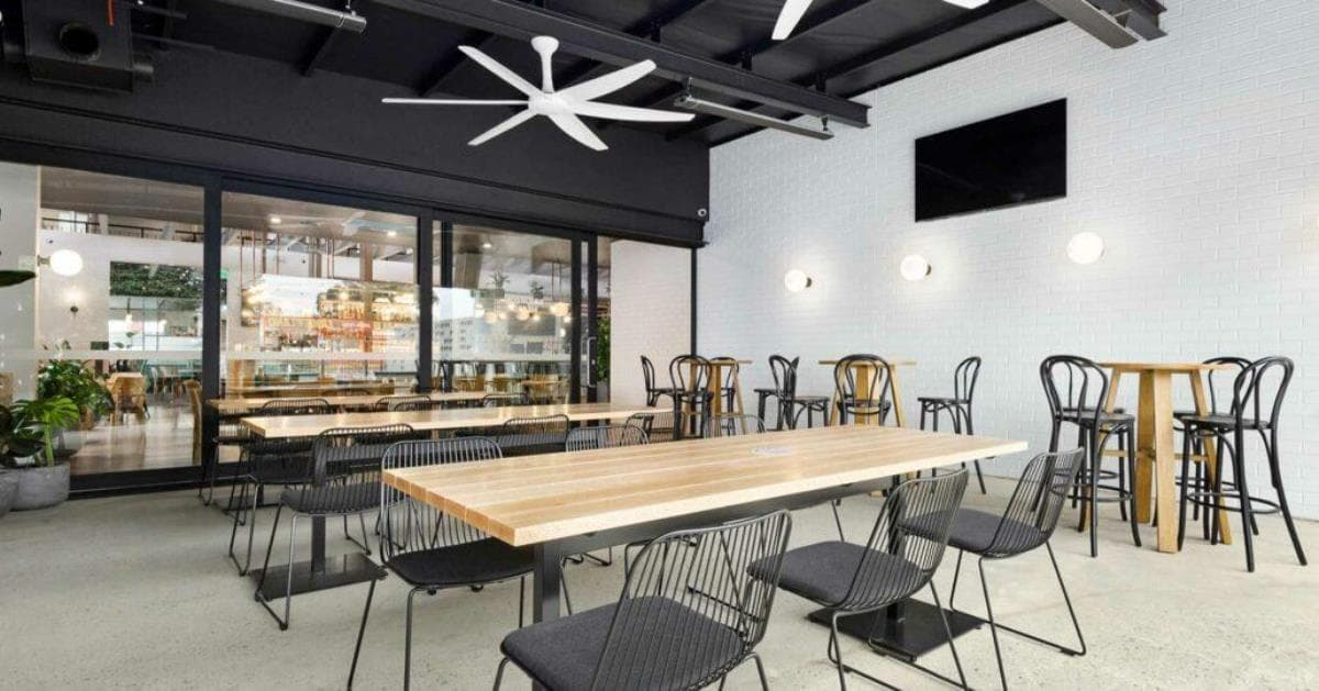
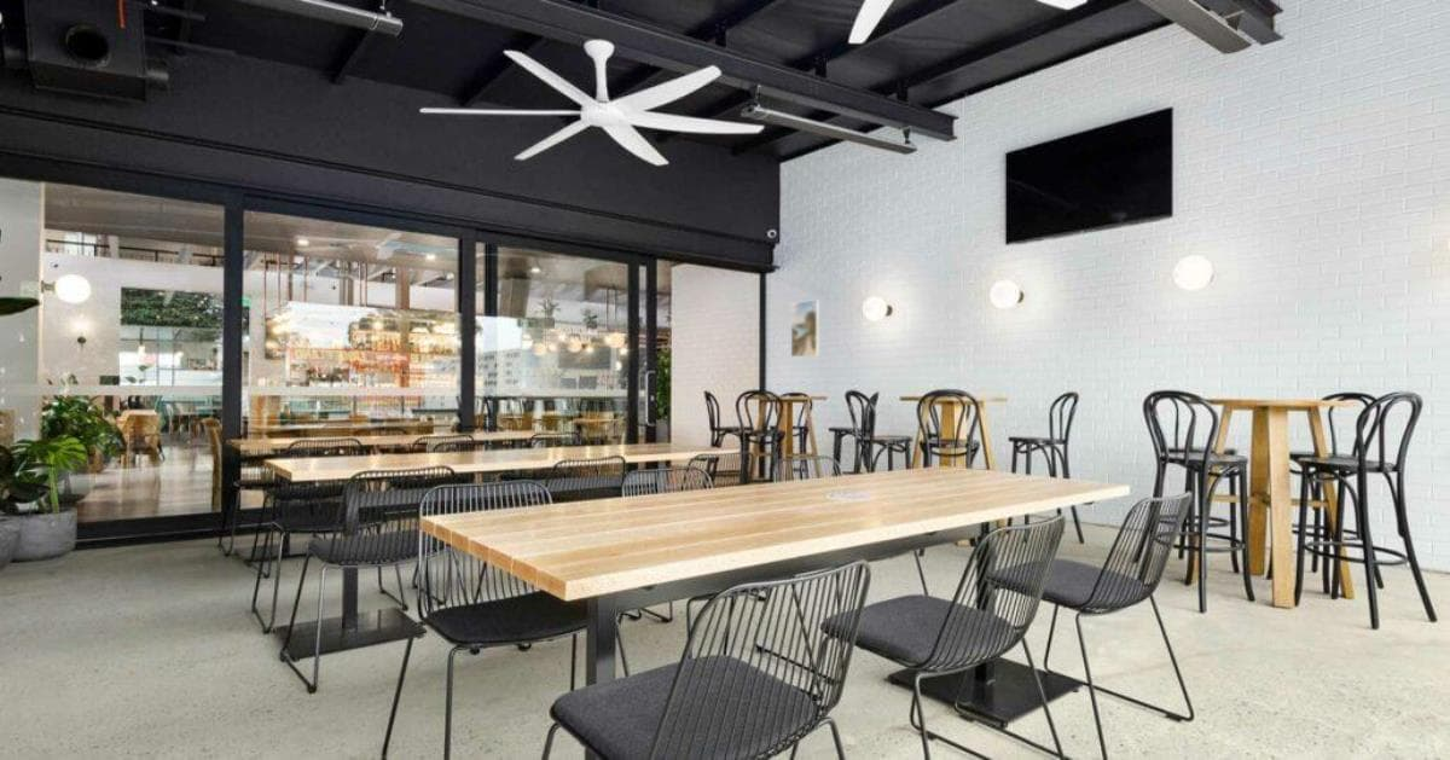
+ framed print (805, 329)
